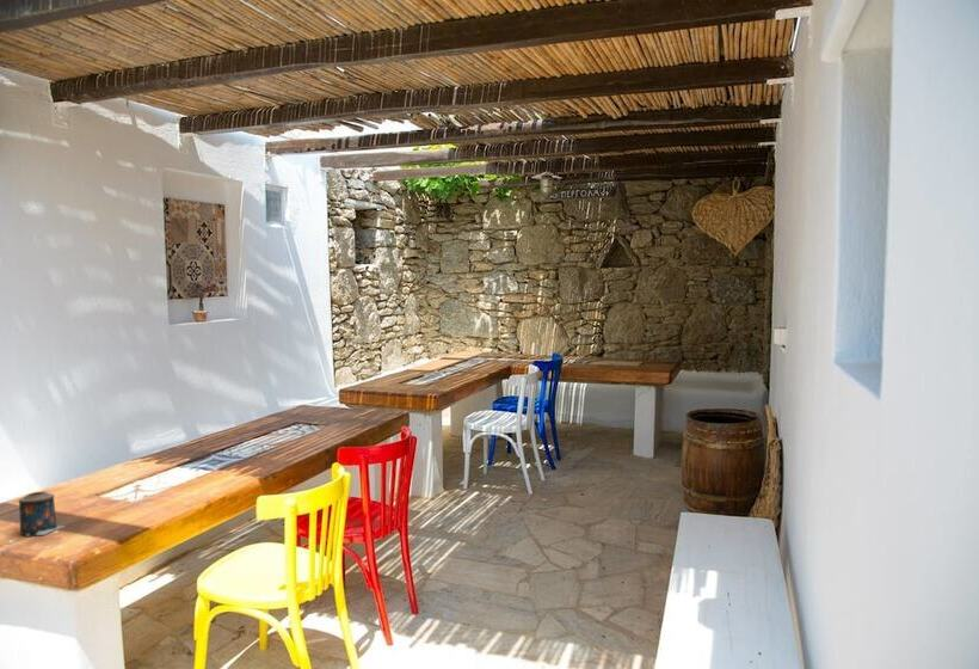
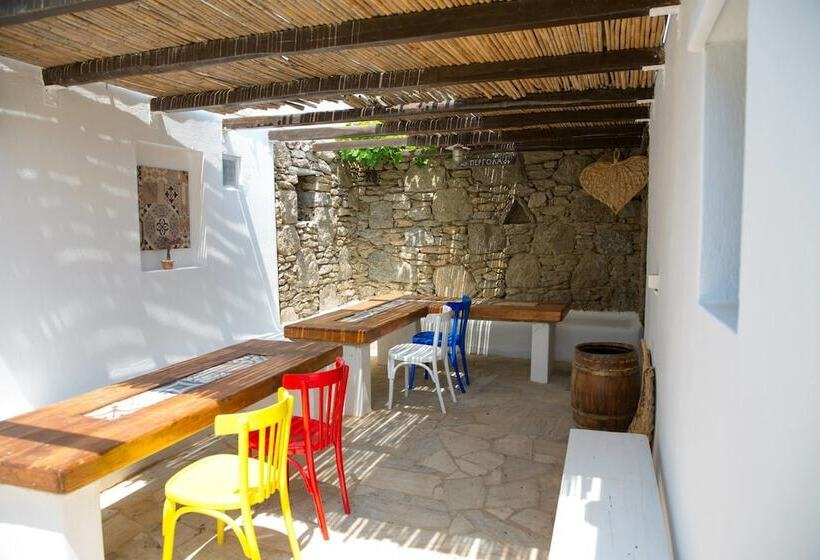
- candle (42, 511)
